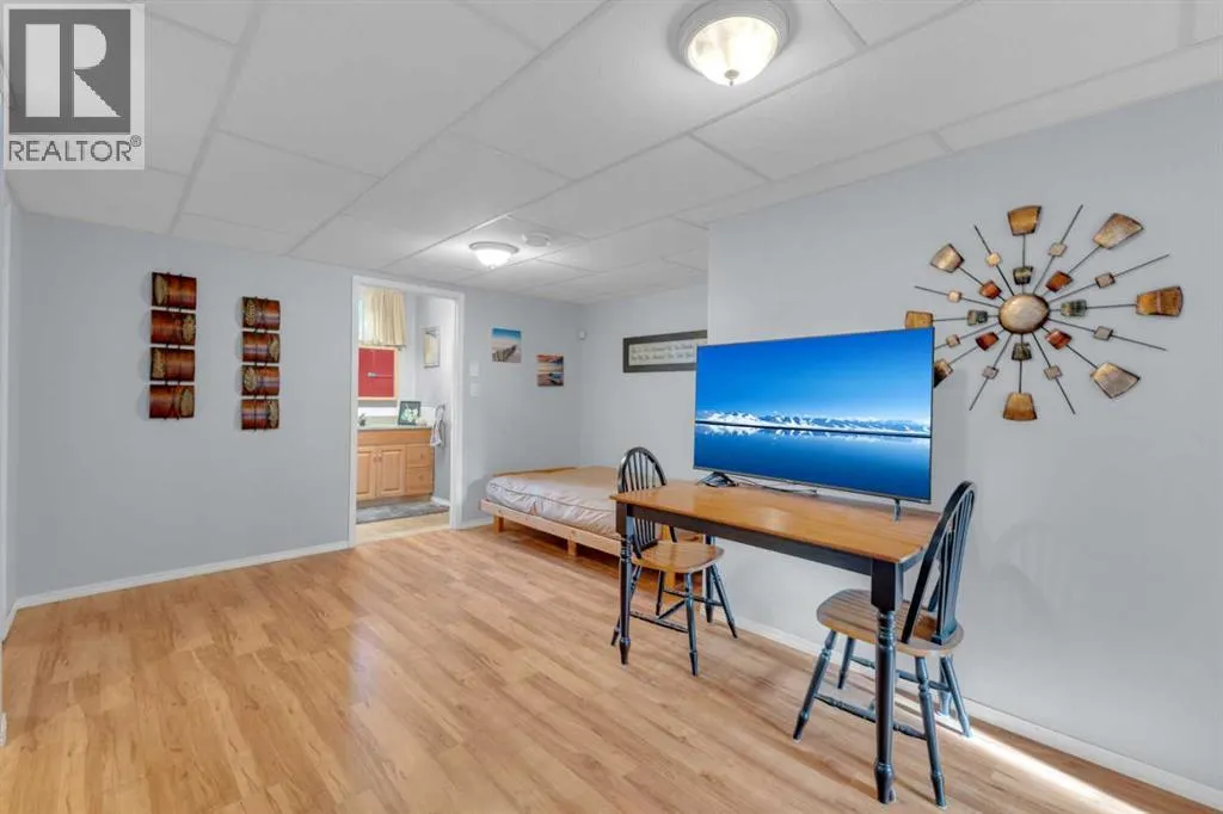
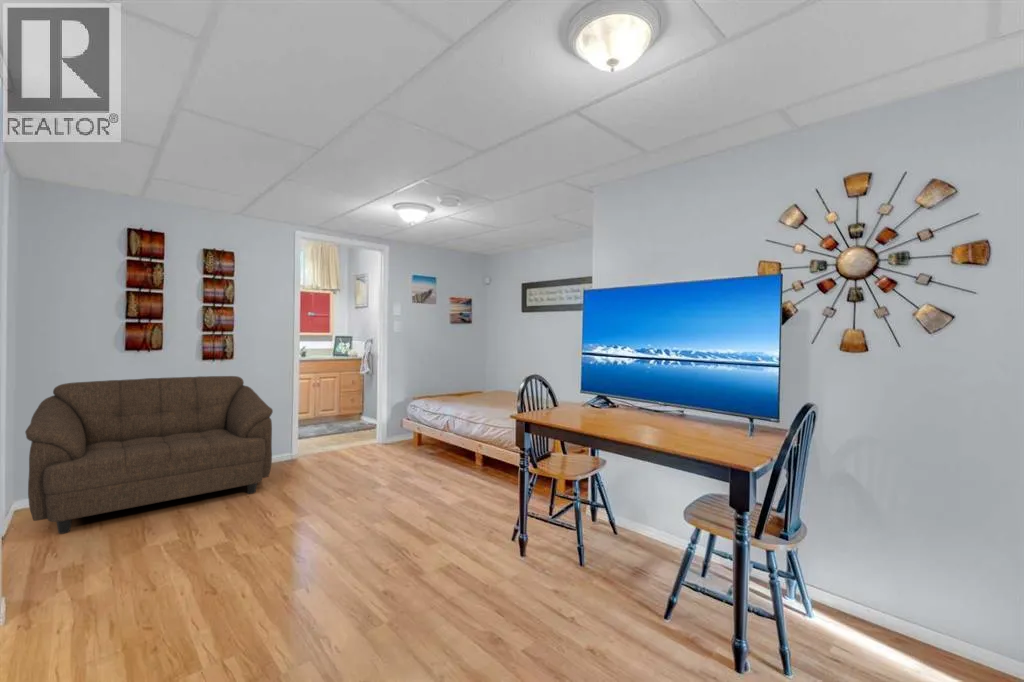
+ sofa (162, 439)
